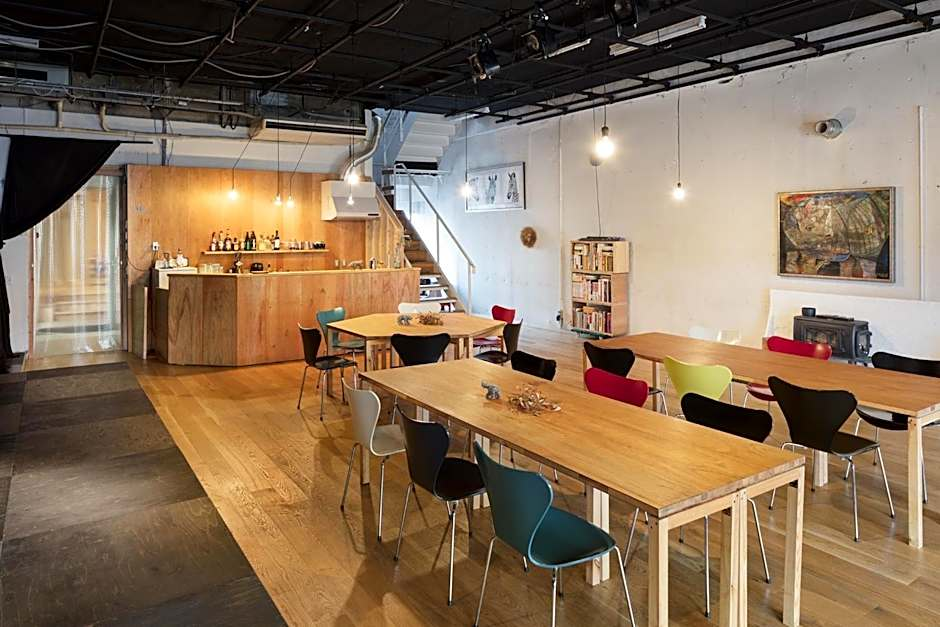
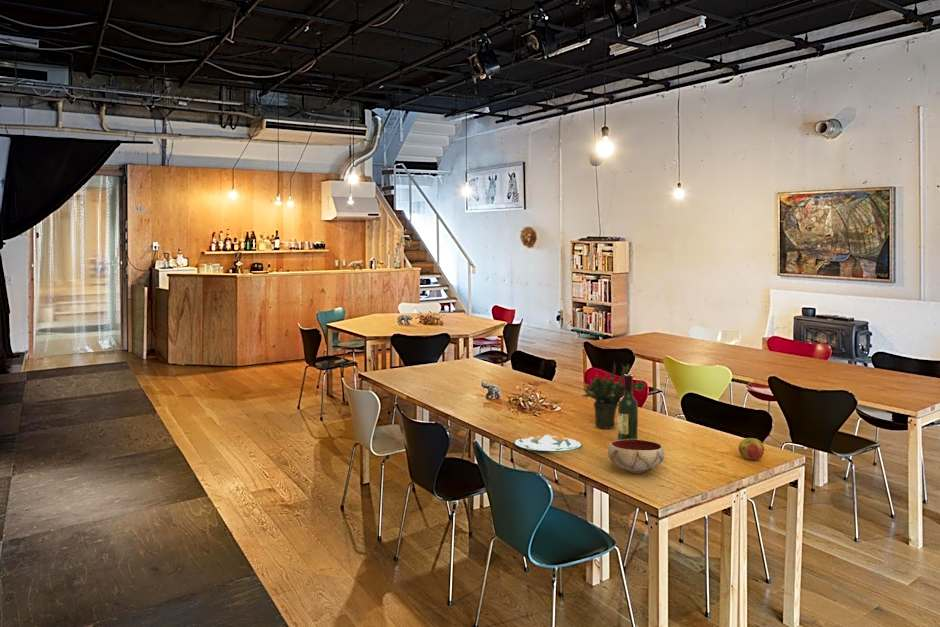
+ potted plant (616, 394)
+ wine bottle (627, 411)
+ apple (751, 448)
+ plate (547, 440)
+ bowl (635, 457)
